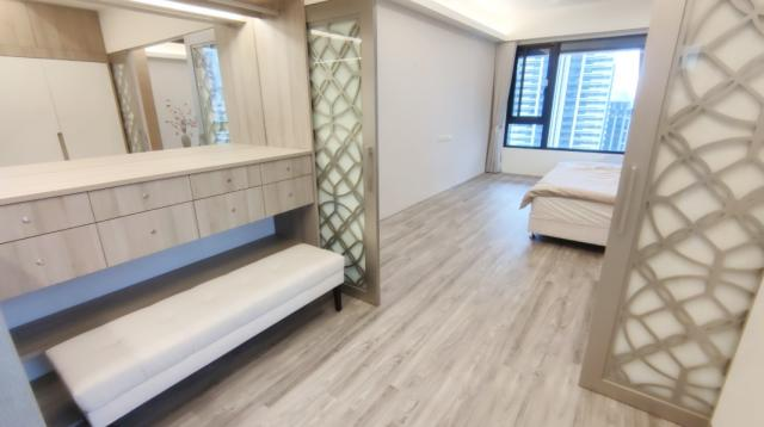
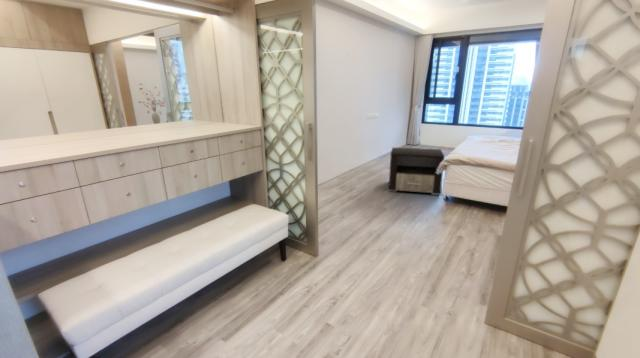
+ nightstand (415, 170)
